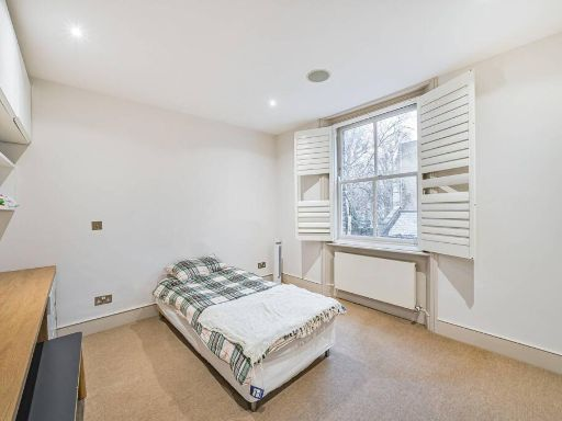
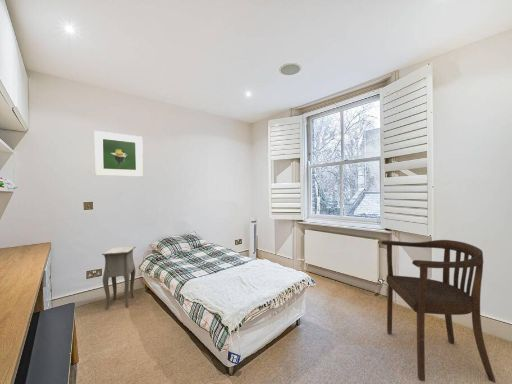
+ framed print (119, 155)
+ side table (120, 275)
+ armchair (433, 300)
